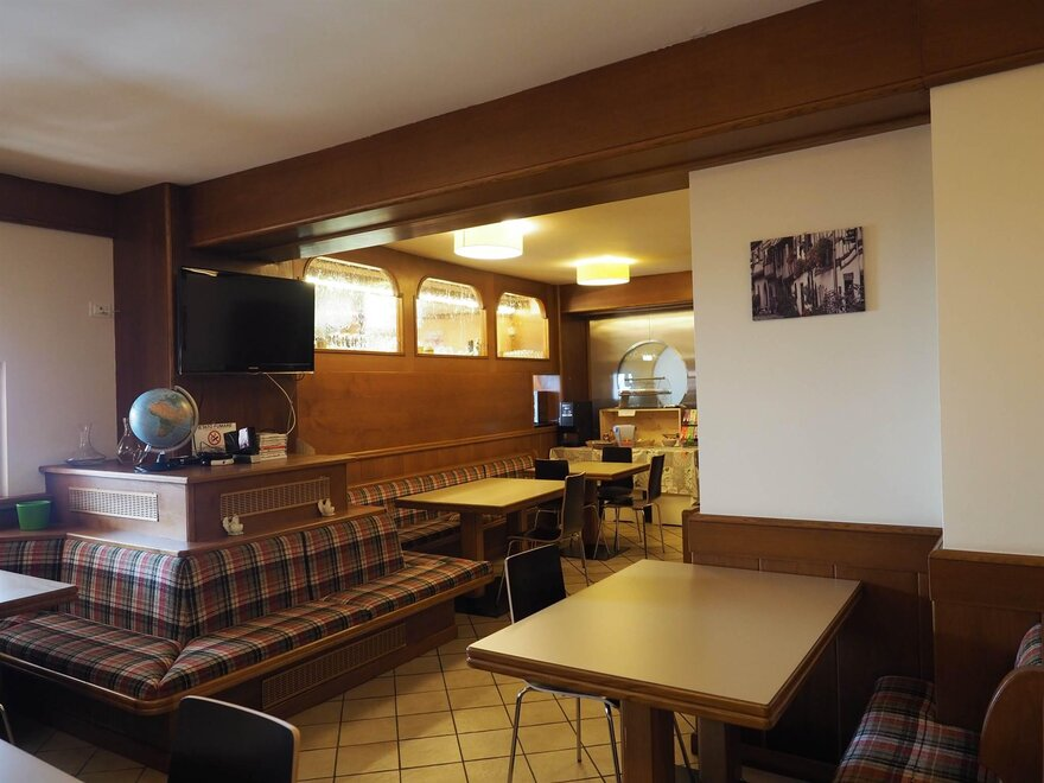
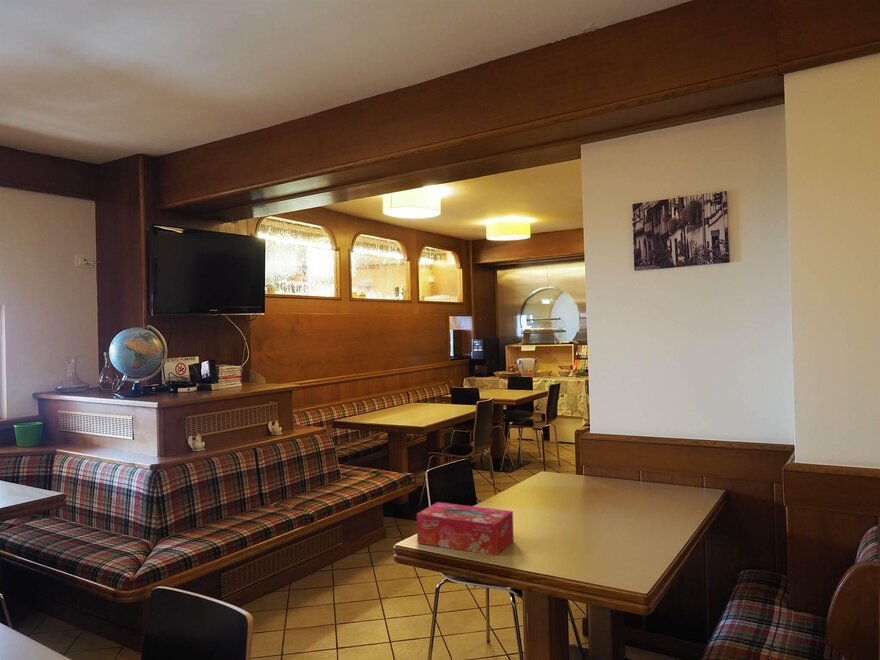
+ tissue box (465, 527)
